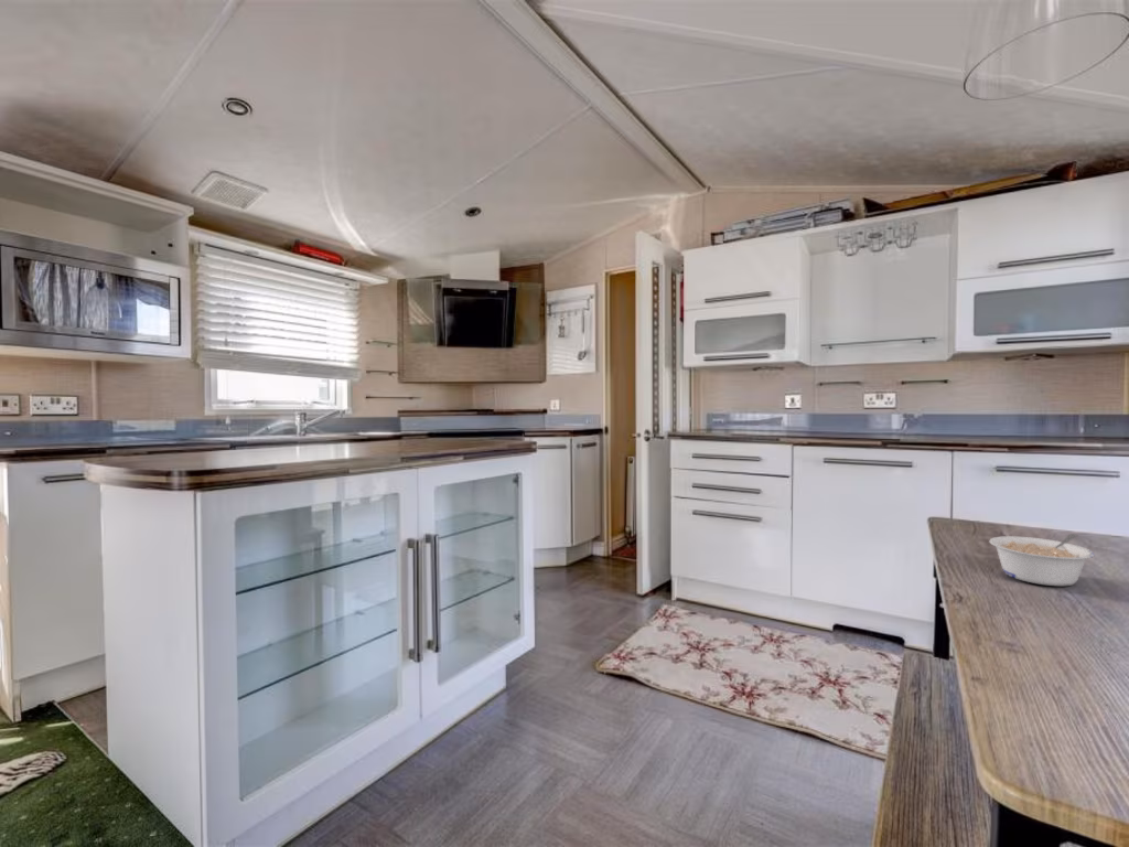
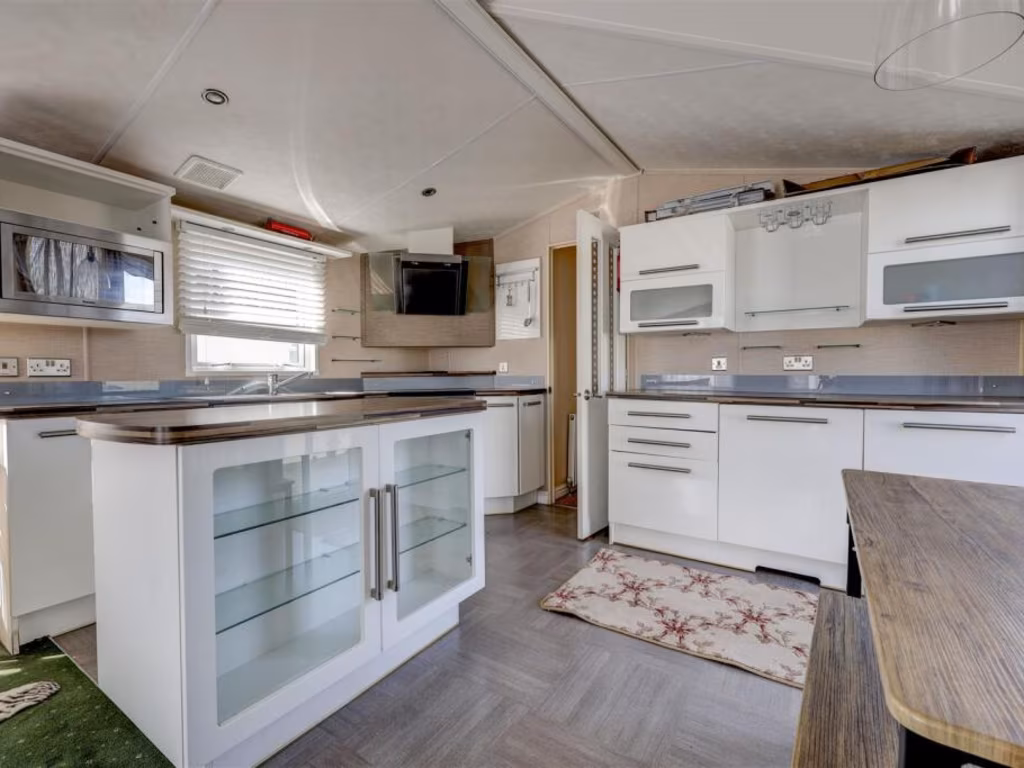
- legume (1037, 557)
